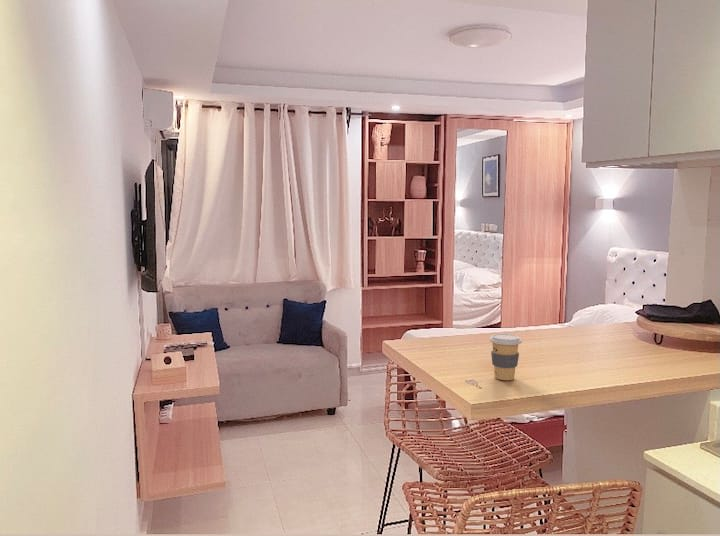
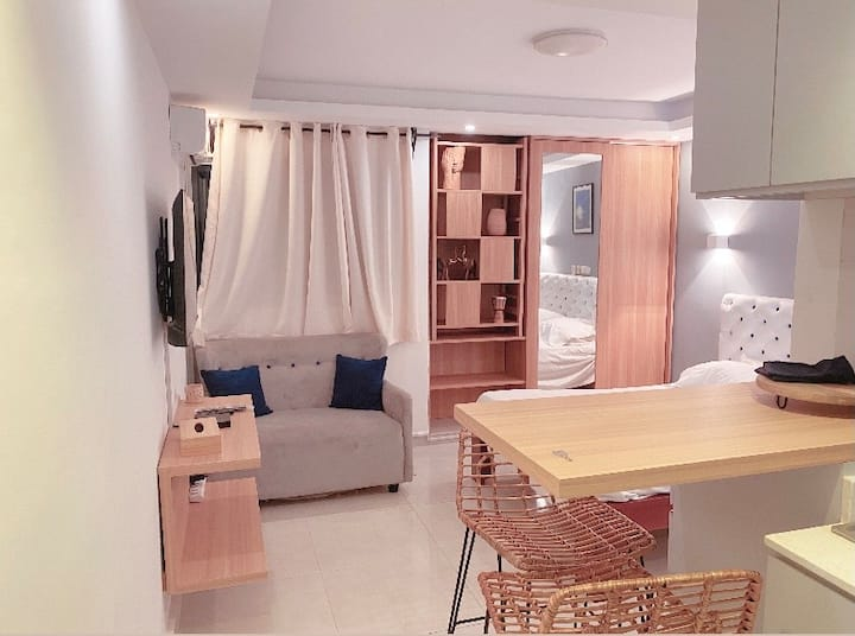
- coffee cup (505, 357)
